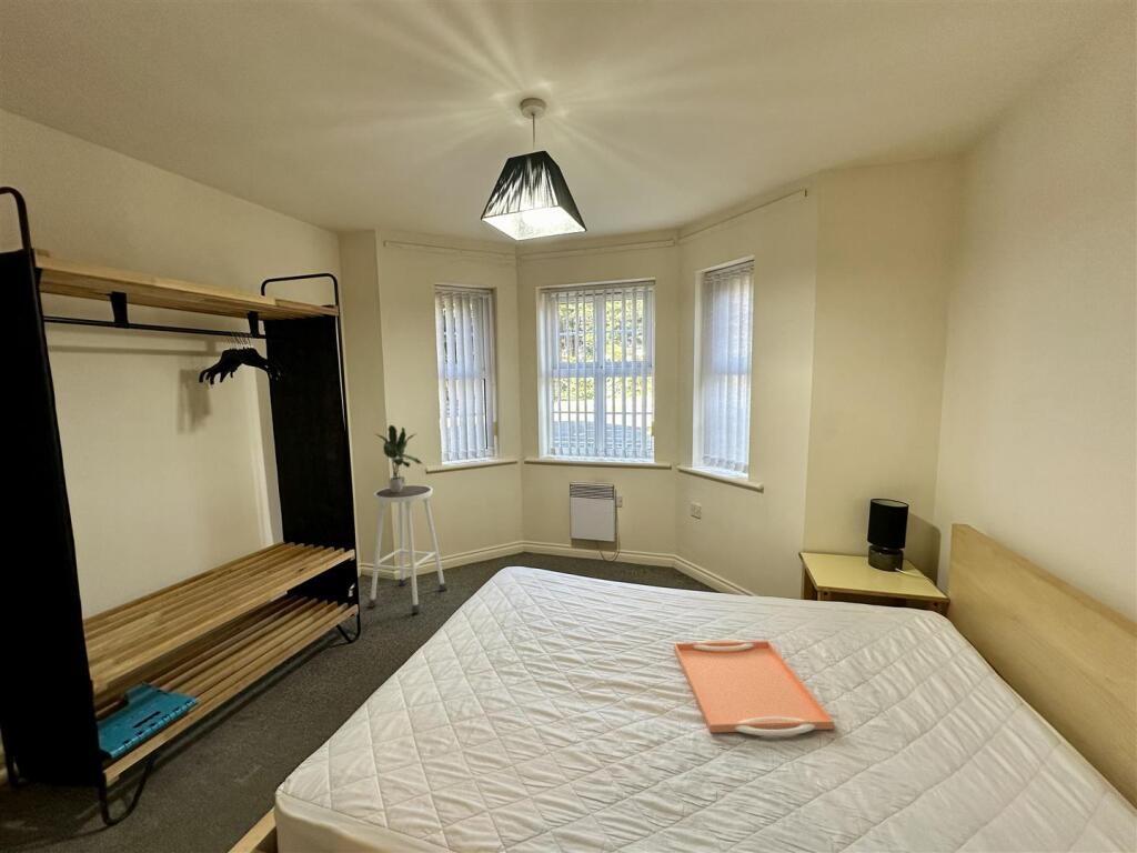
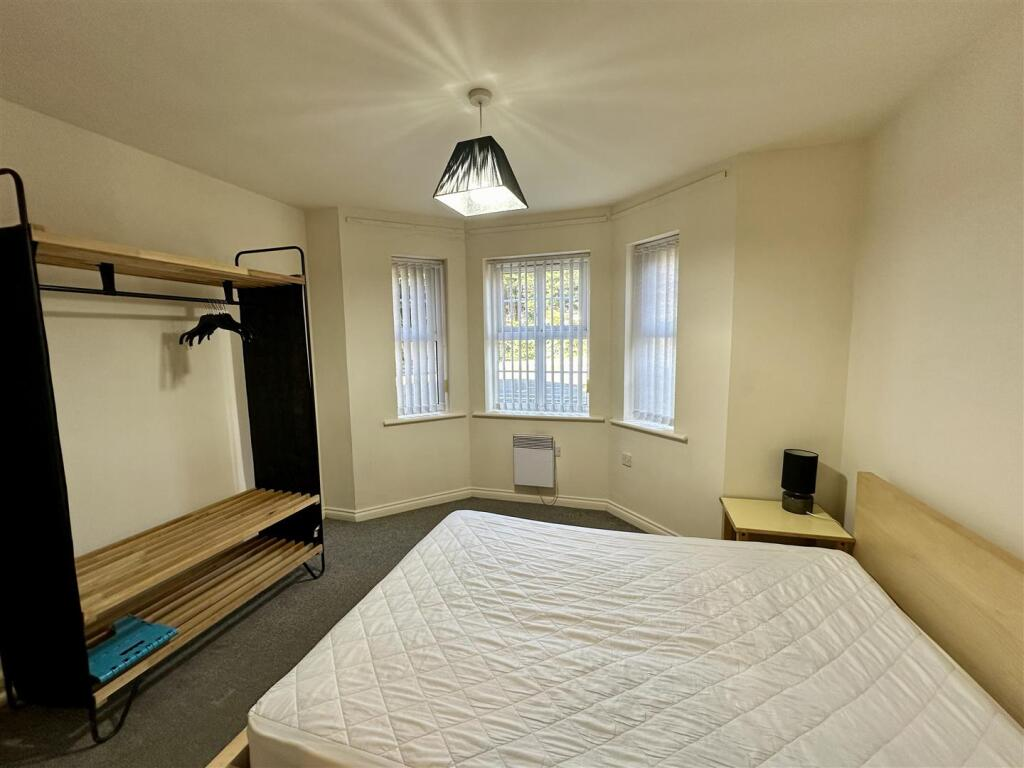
- serving tray (743, 680)
- potted plant (399, 458)
- stool (409, 544)
